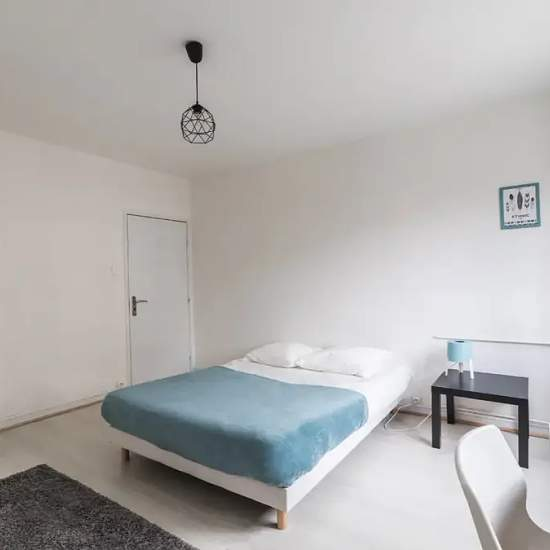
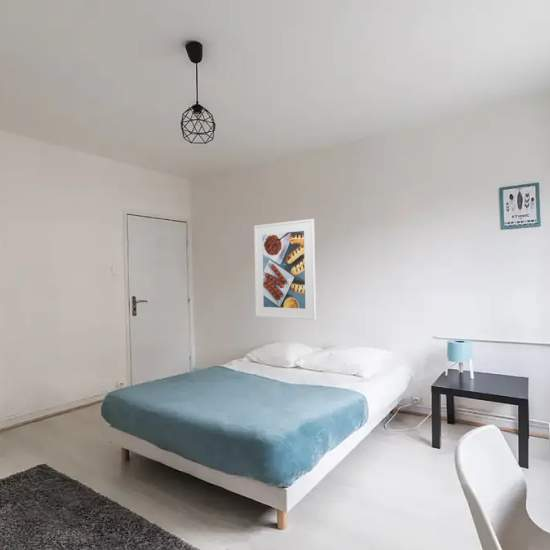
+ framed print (283, 270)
